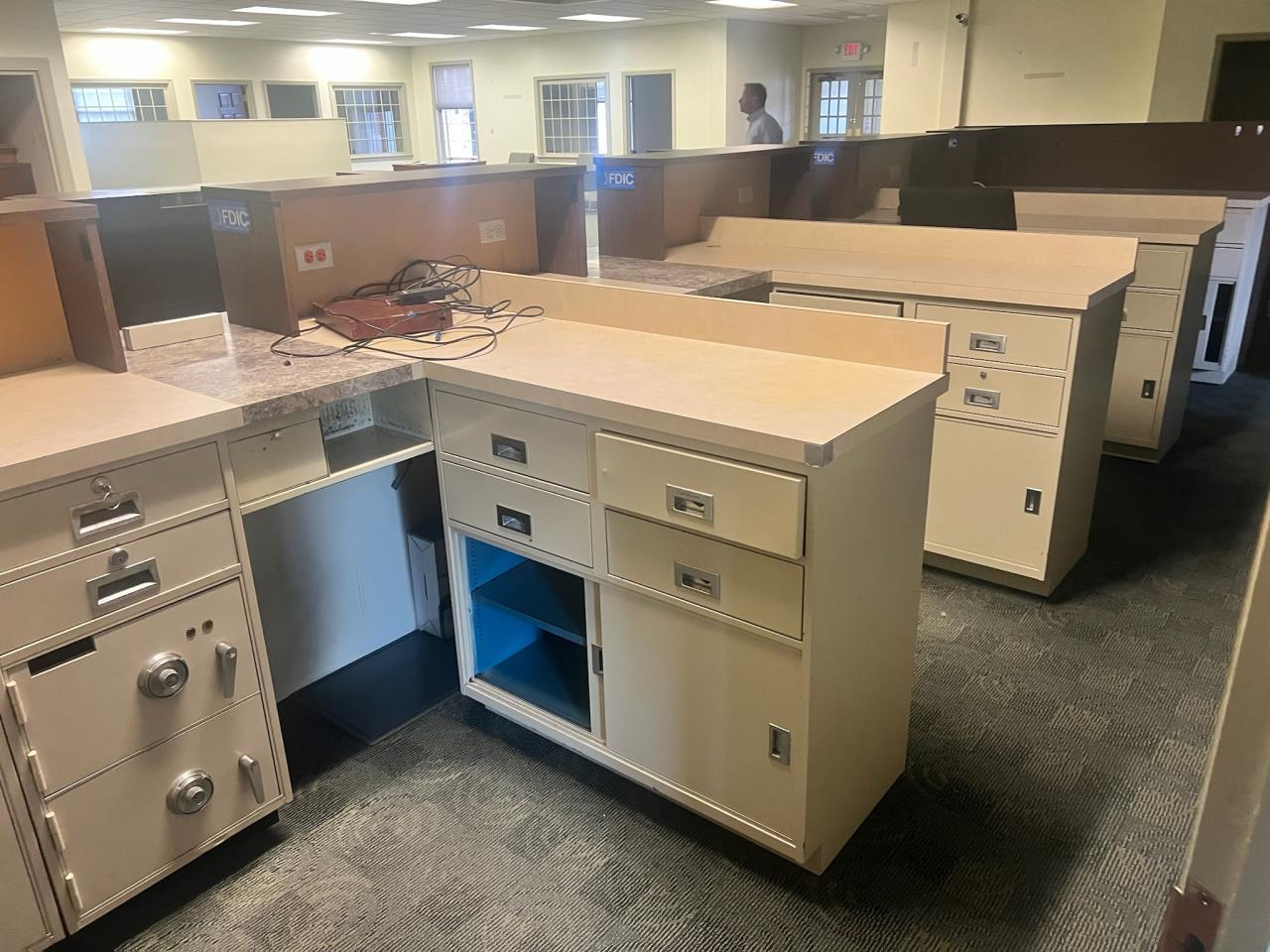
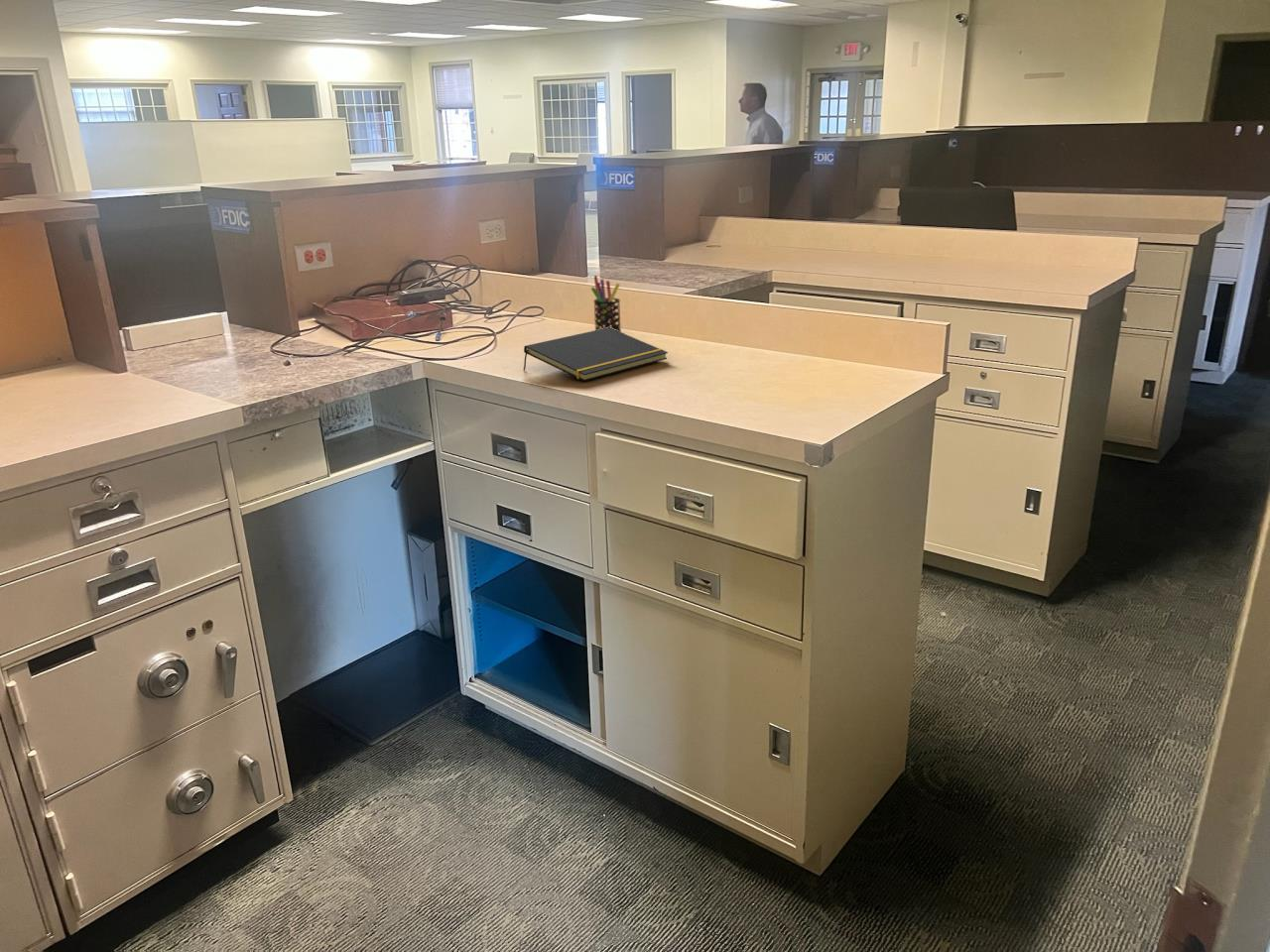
+ notepad (596, 352)
+ pen holder (603, 304)
